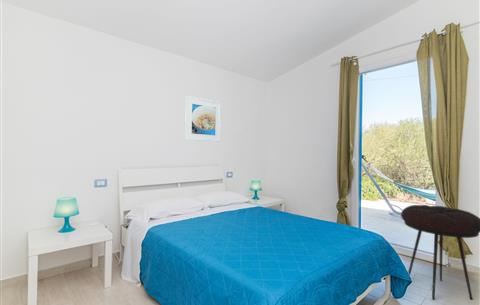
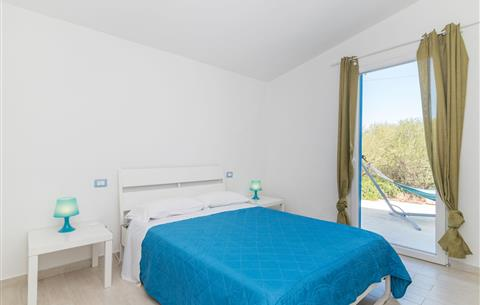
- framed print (203, 120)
- stool (437, 249)
